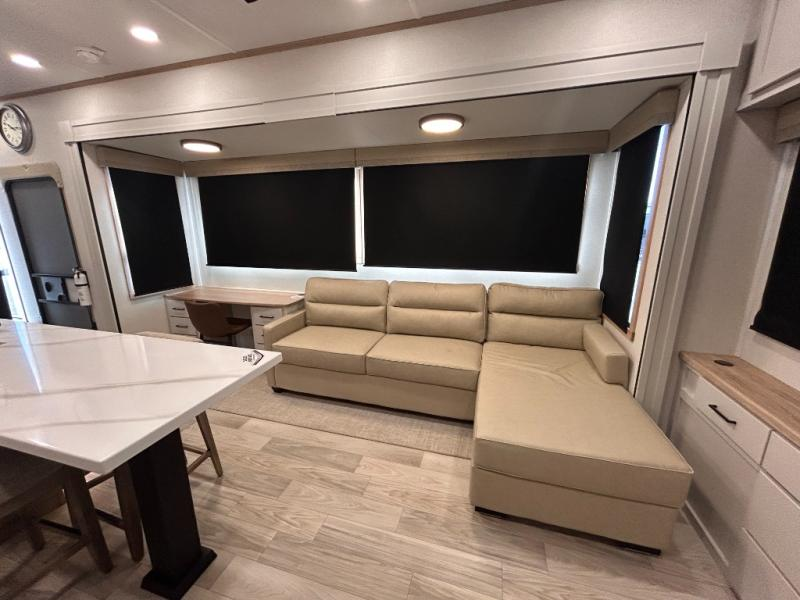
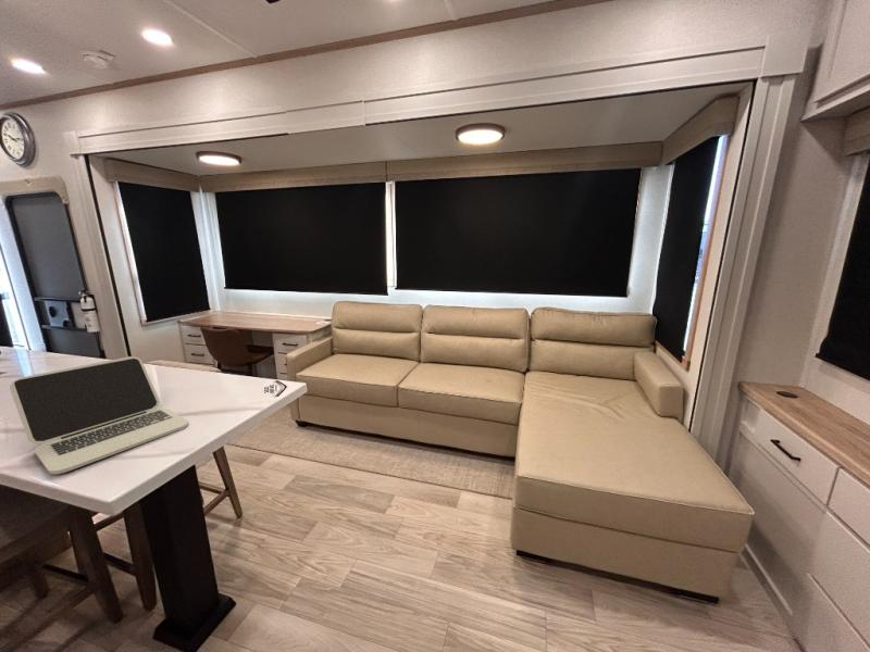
+ laptop (103, 403)
